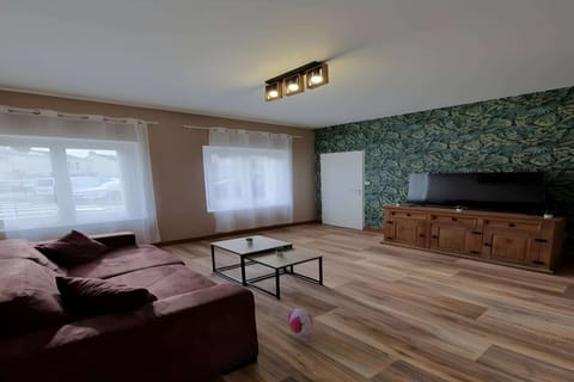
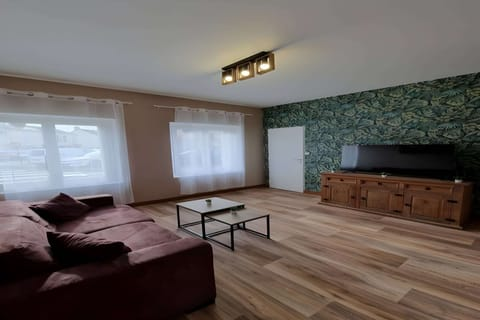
- plush toy (300, 322)
